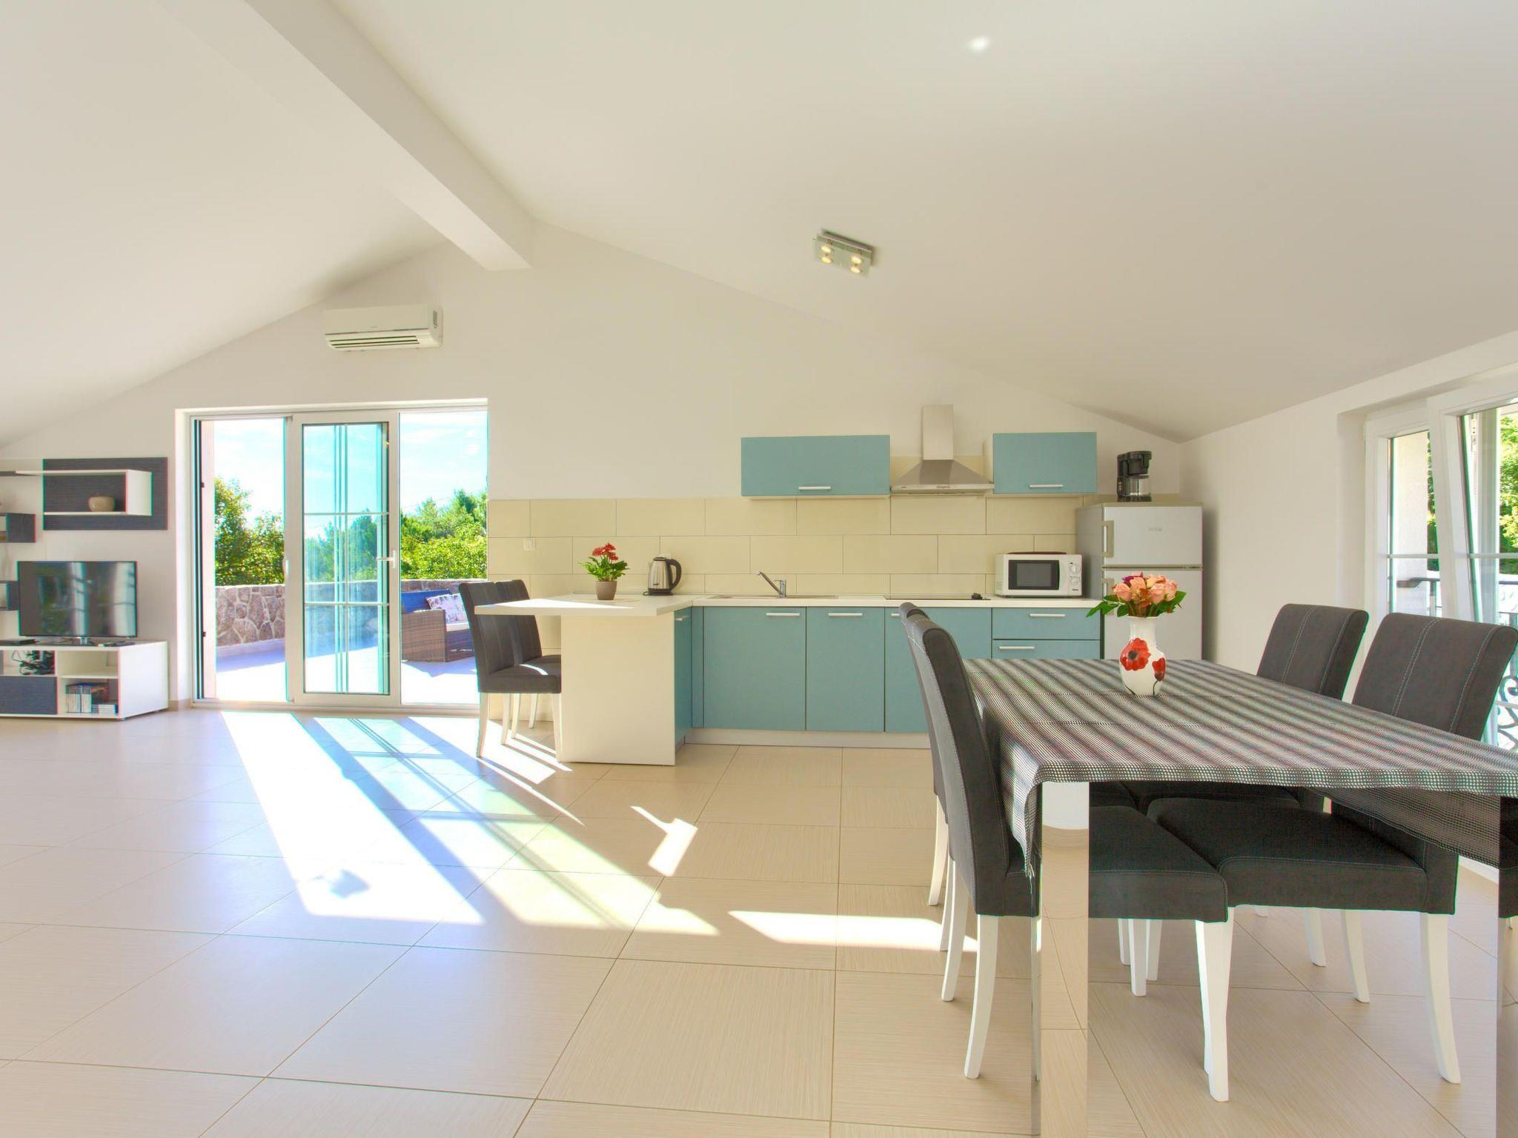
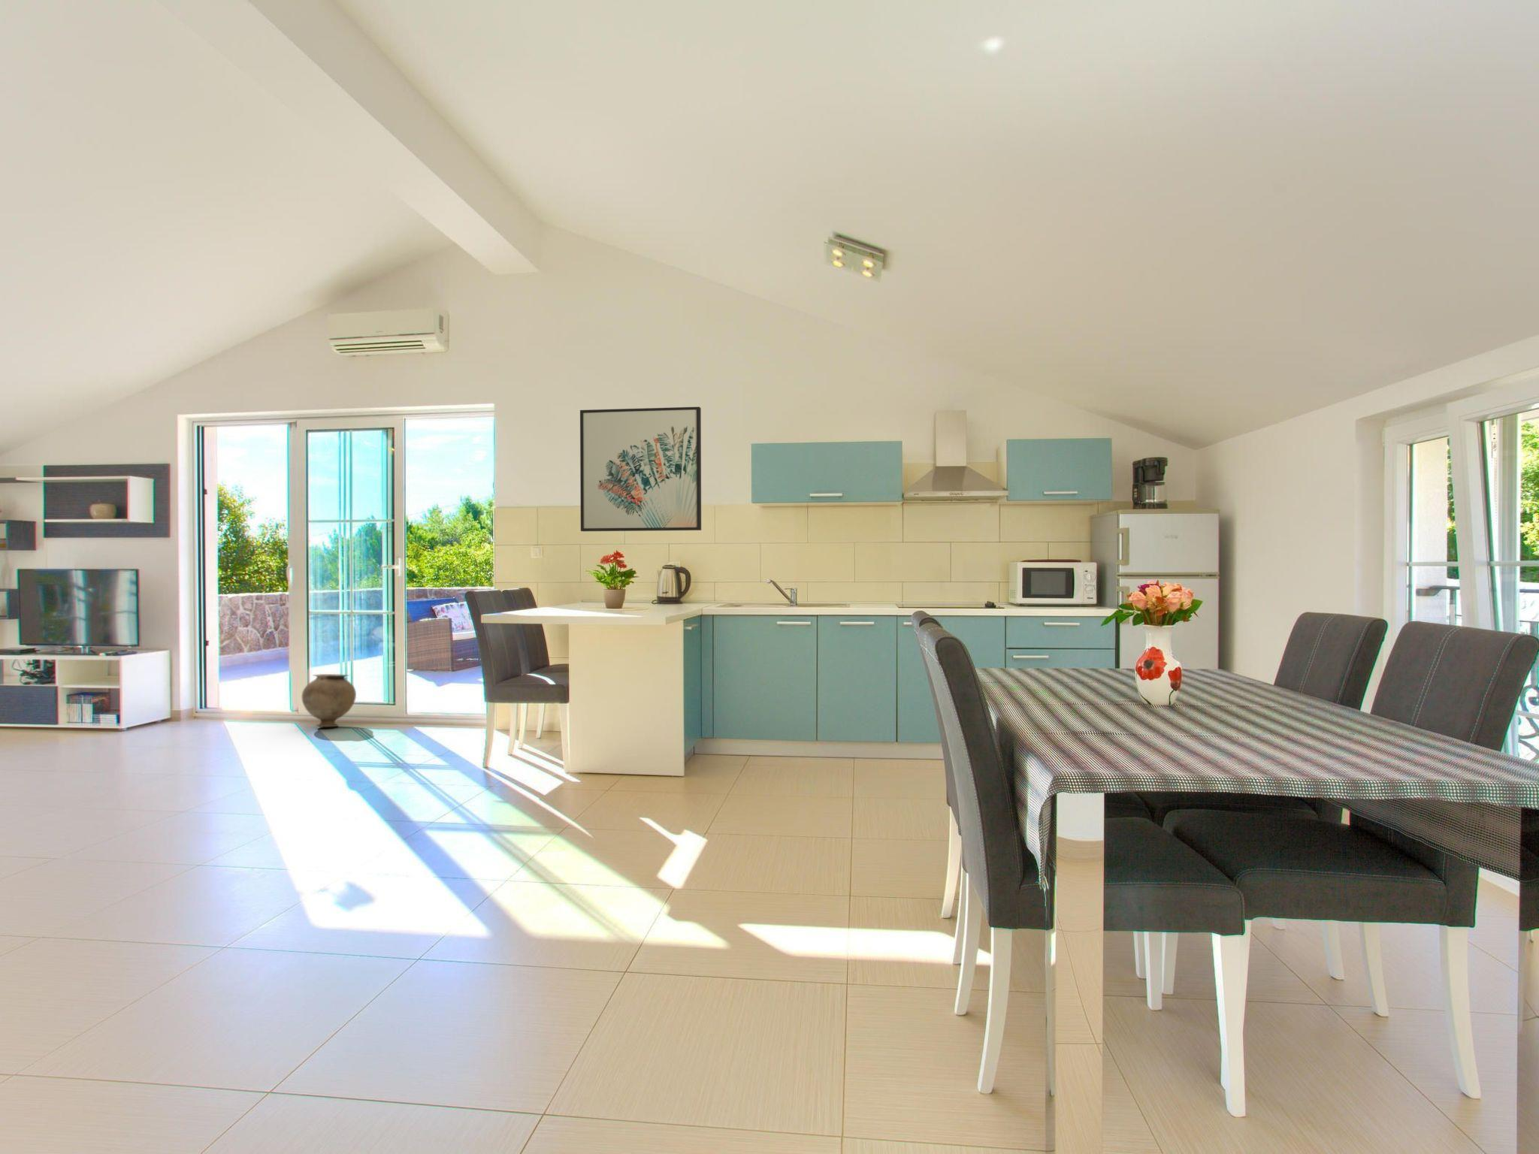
+ vase (330, 701)
+ wall art (640, 469)
